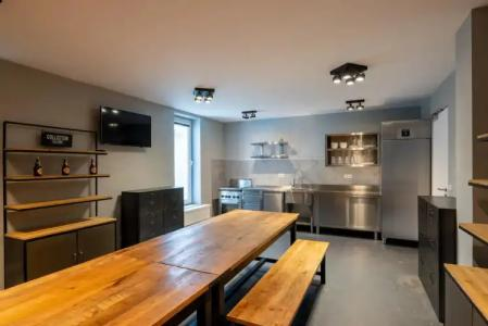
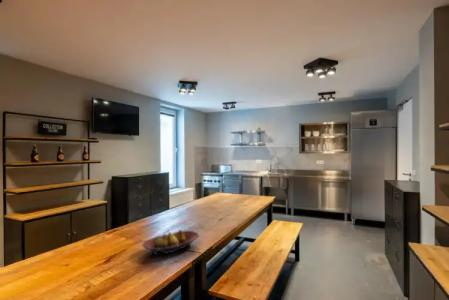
+ fruit bowl (172, 239)
